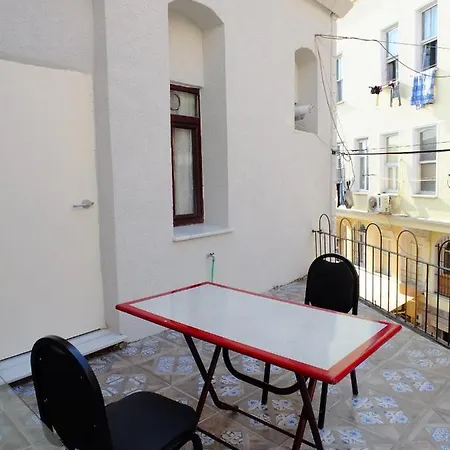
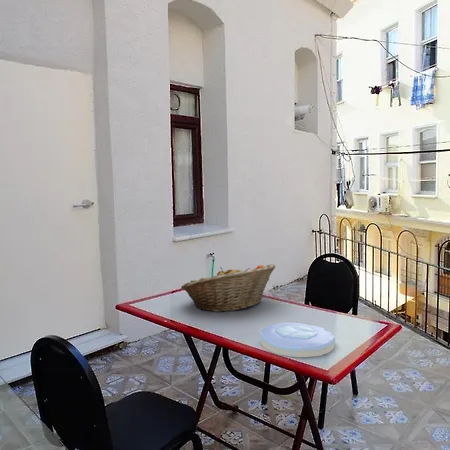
+ plate (296, 336)
+ fruit basket (230, 284)
